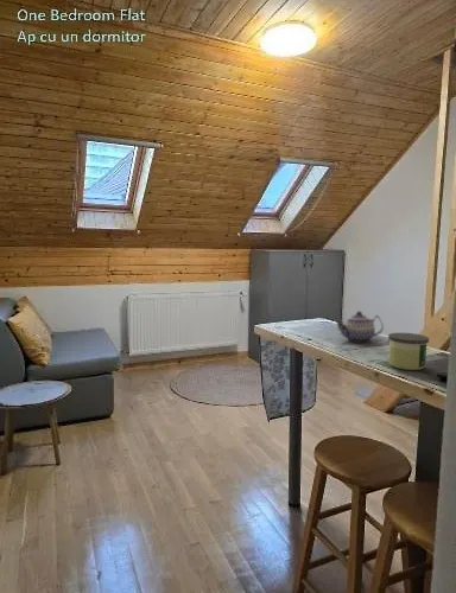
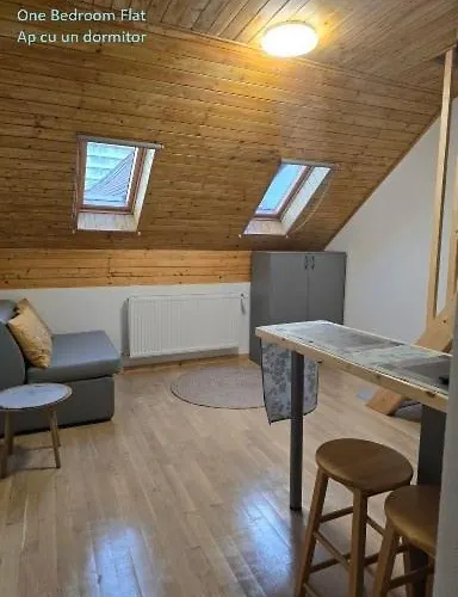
- teapot (360, 325)
- candle (407, 351)
